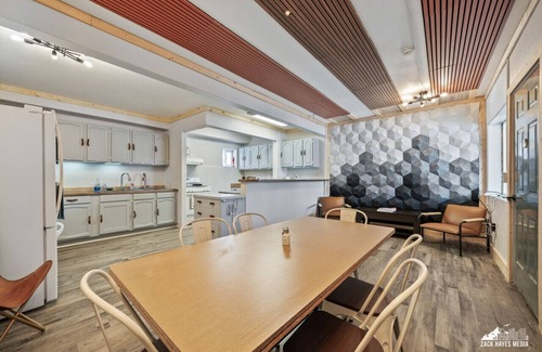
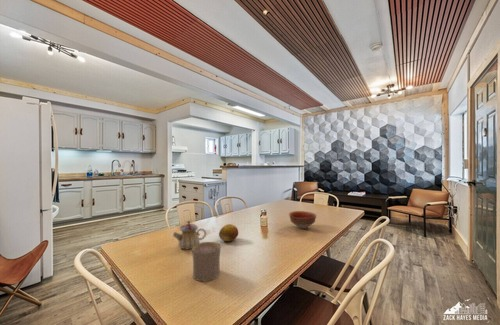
+ cup (206, 260)
+ fruit (228, 232)
+ bowl (302, 220)
+ teapot (190, 233)
